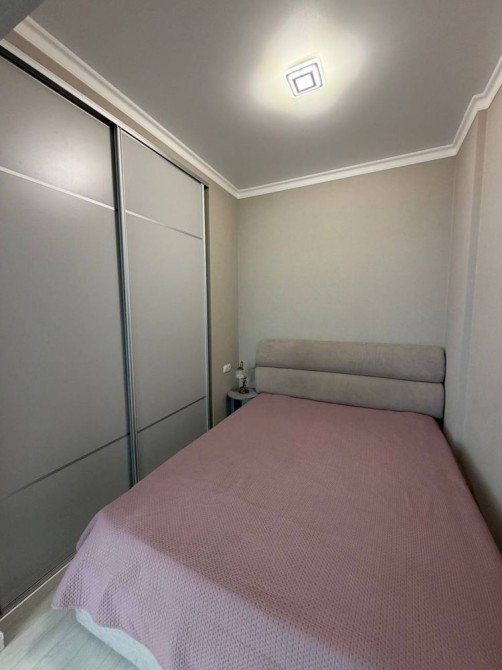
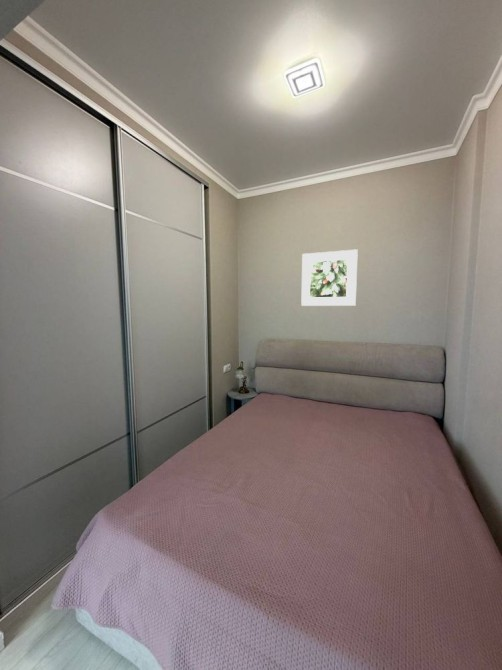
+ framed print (328, 279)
